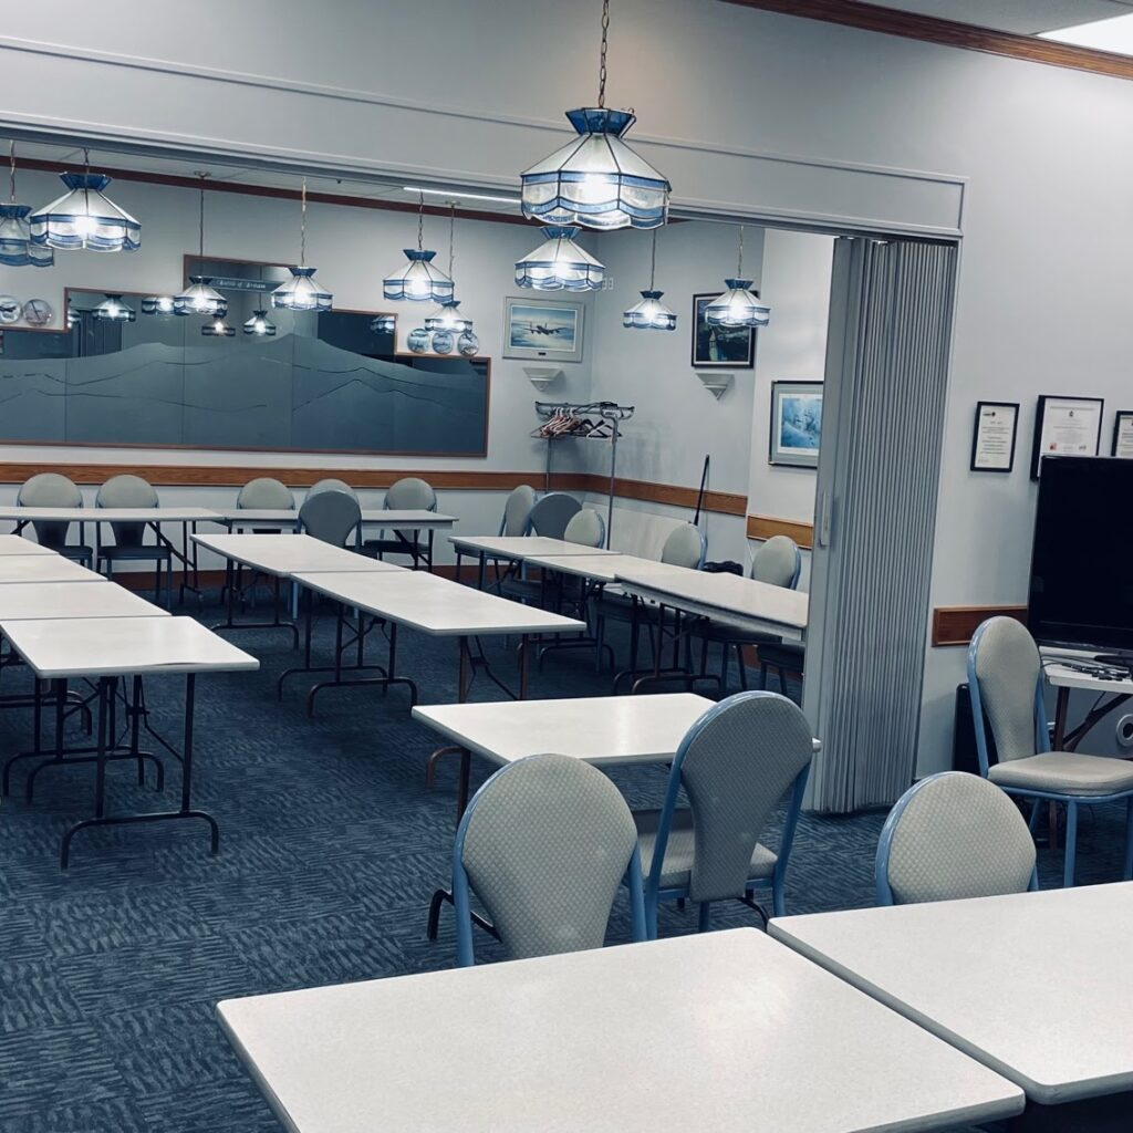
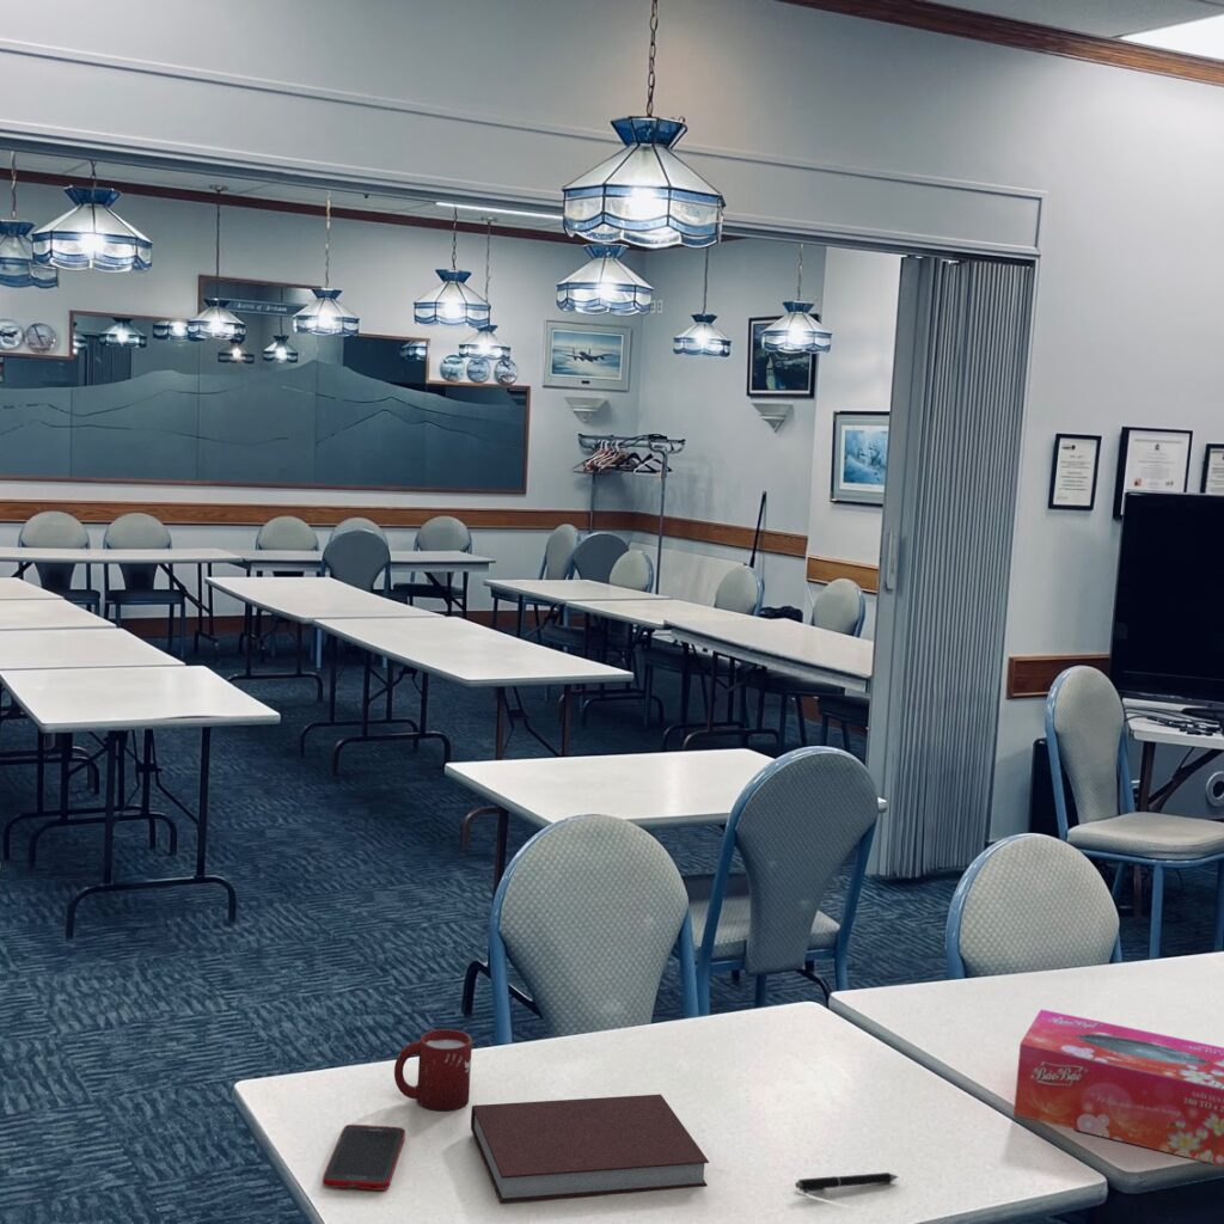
+ tissue box (1137, 1085)
+ pen (847, 1180)
+ notebook (586, 1144)
+ cup (432, 1069)
+ cell phone (365, 1156)
